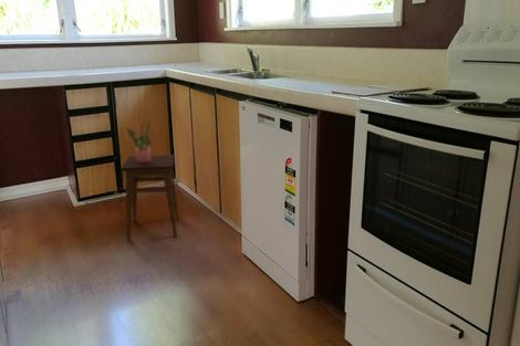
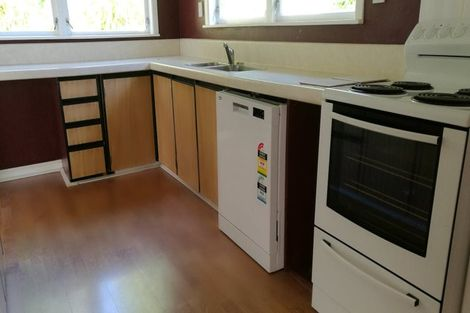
- stool (152, 191)
- potted plant (137, 143)
